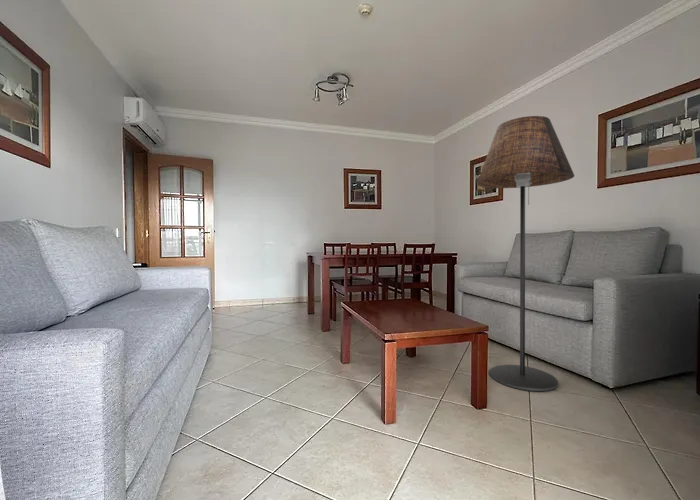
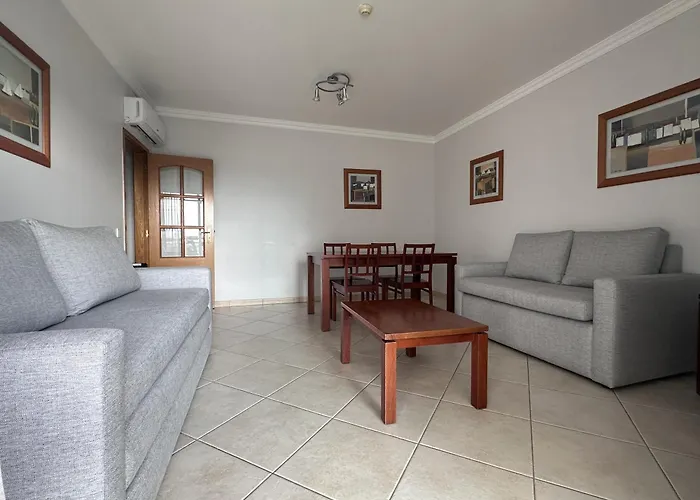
- floor lamp (522, 252)
